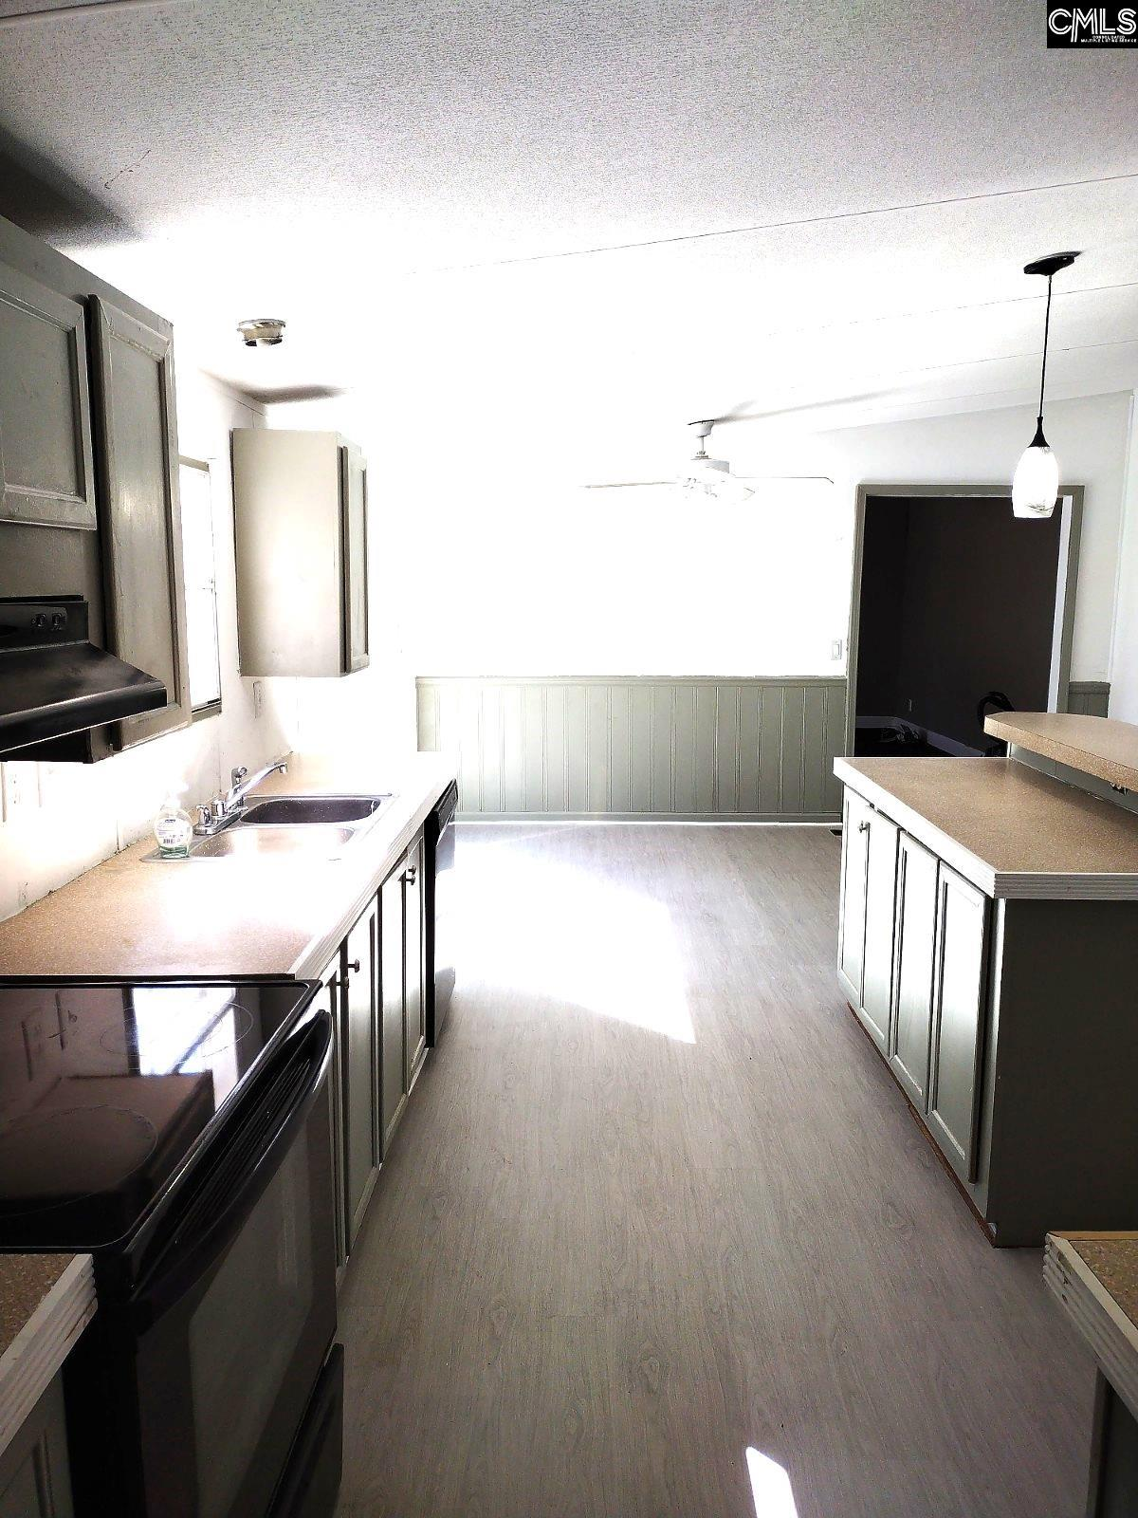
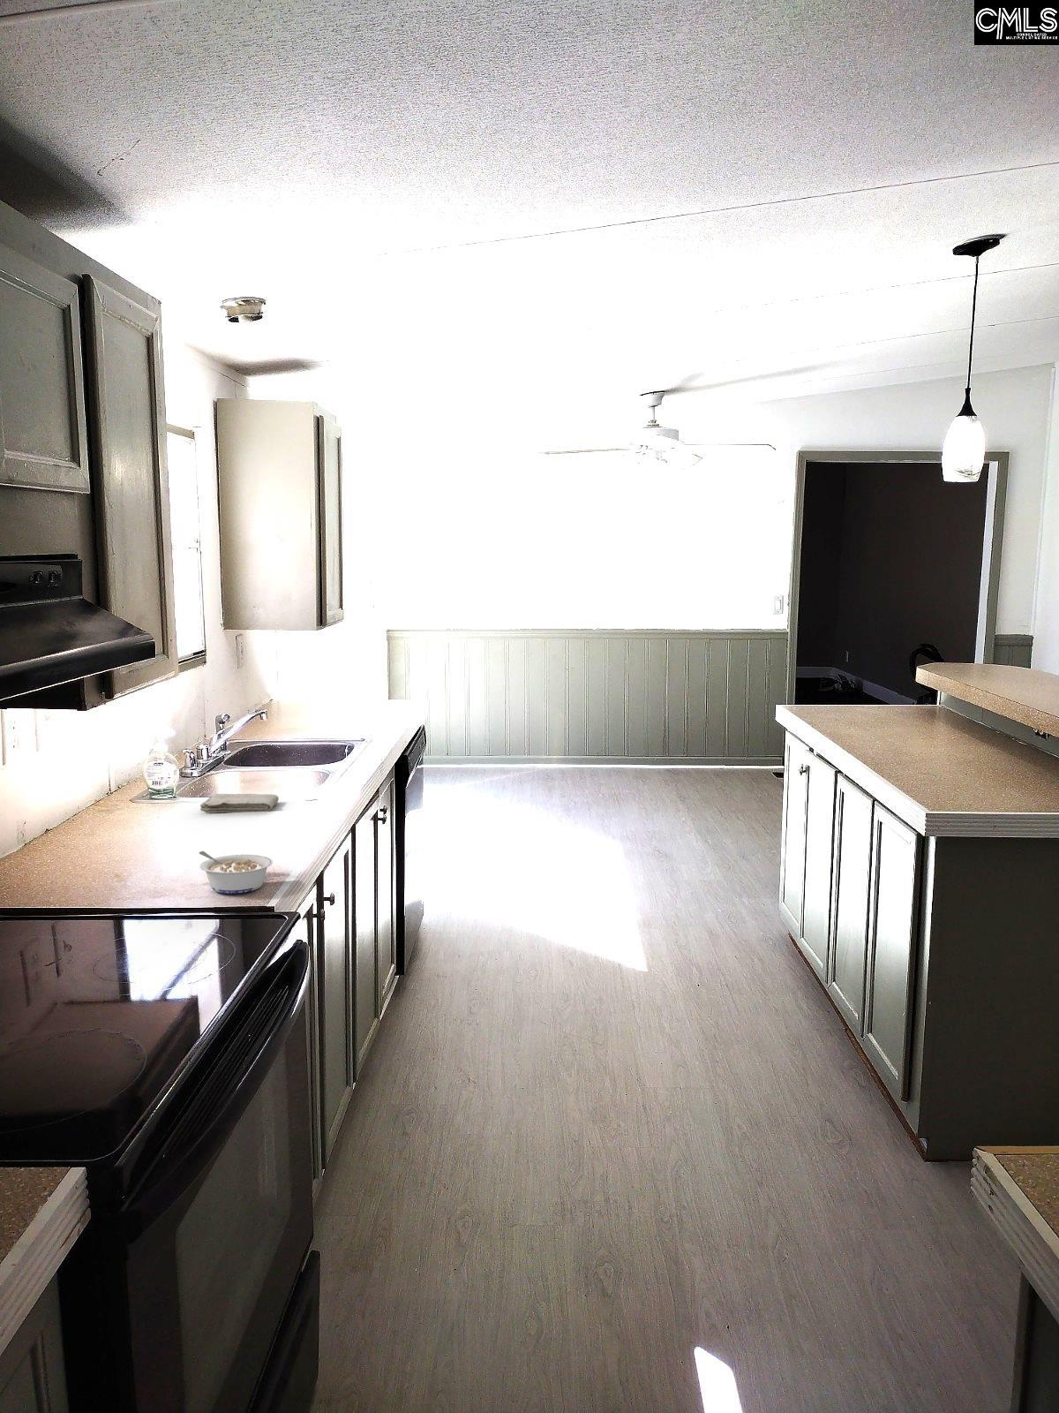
+ legume (232, 872)
+ washcloth (240, 802)
